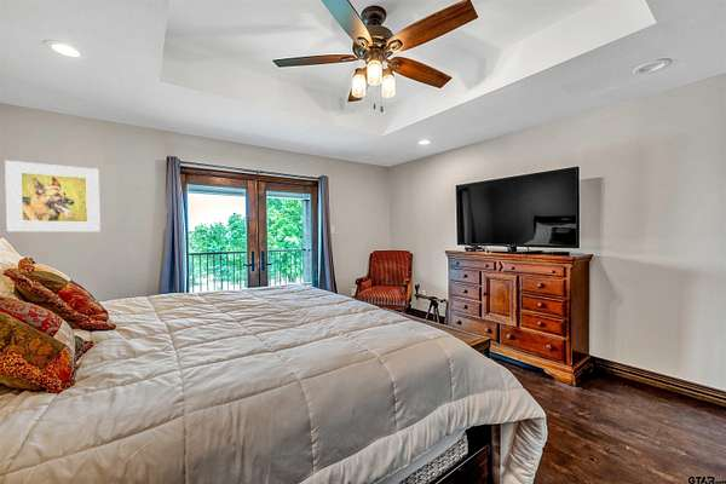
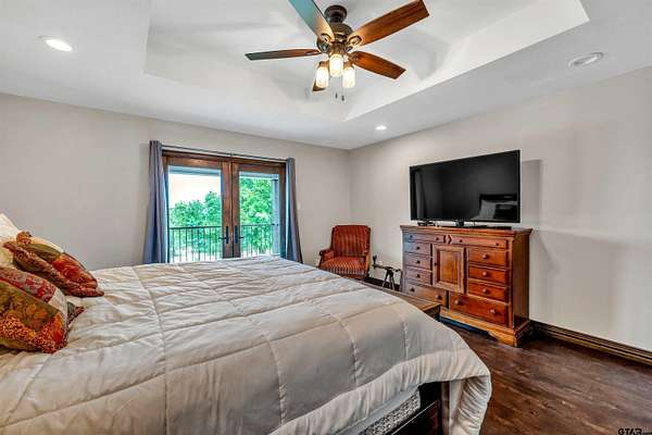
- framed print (56, 197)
